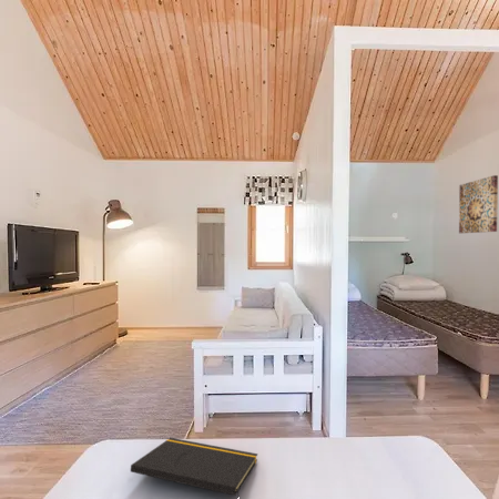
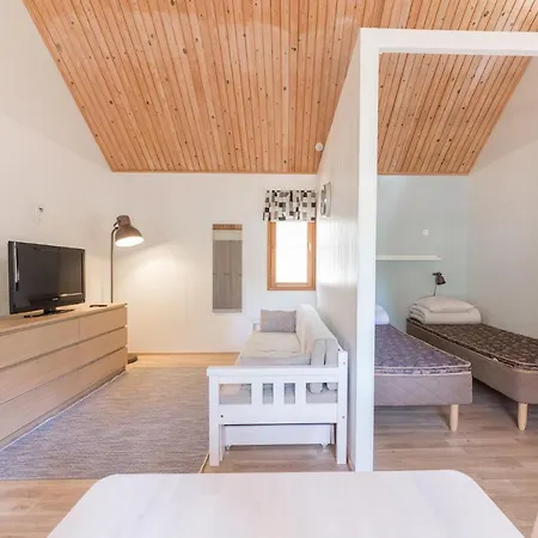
- notepad (197, 462)
- wall art (477, 206)
